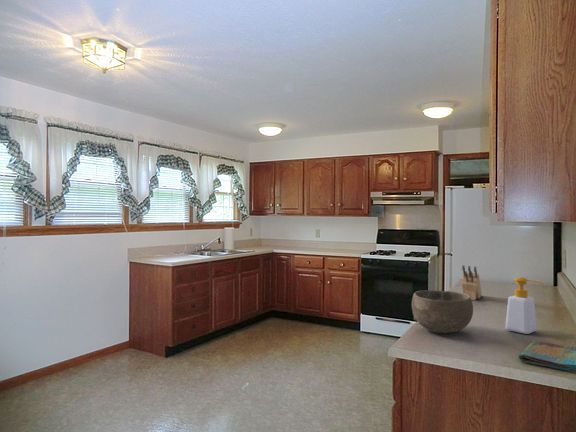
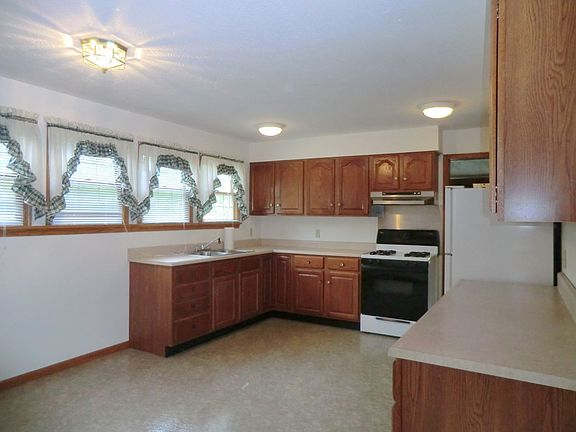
- bowl (441, 312)
- dish towel (553, 354)
- knife block (471, 280)
- soap bottle (526, 304)
